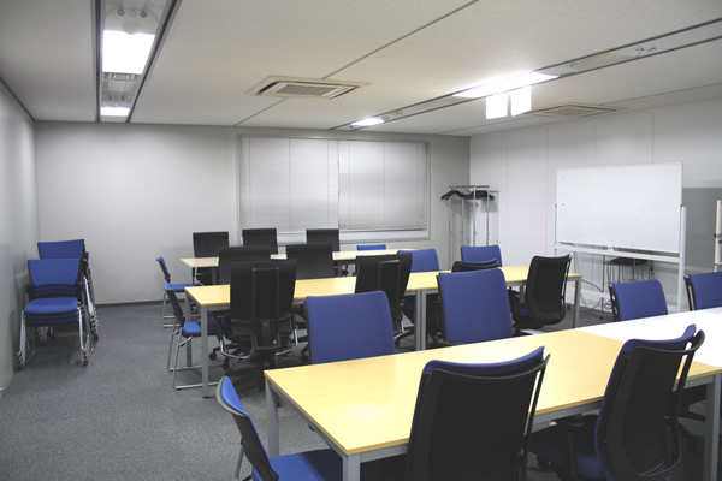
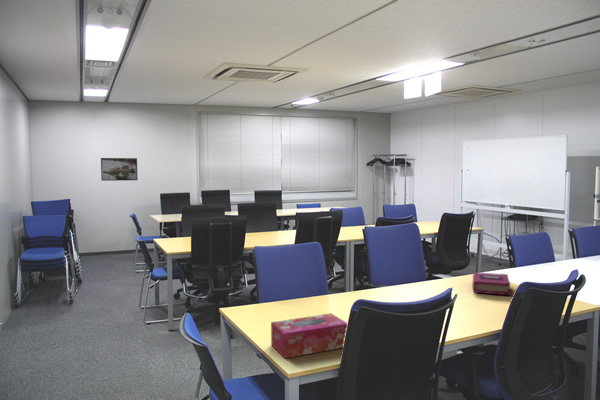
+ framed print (119, 169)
+ tissue box (309, 334)
+ book (490, 282)
